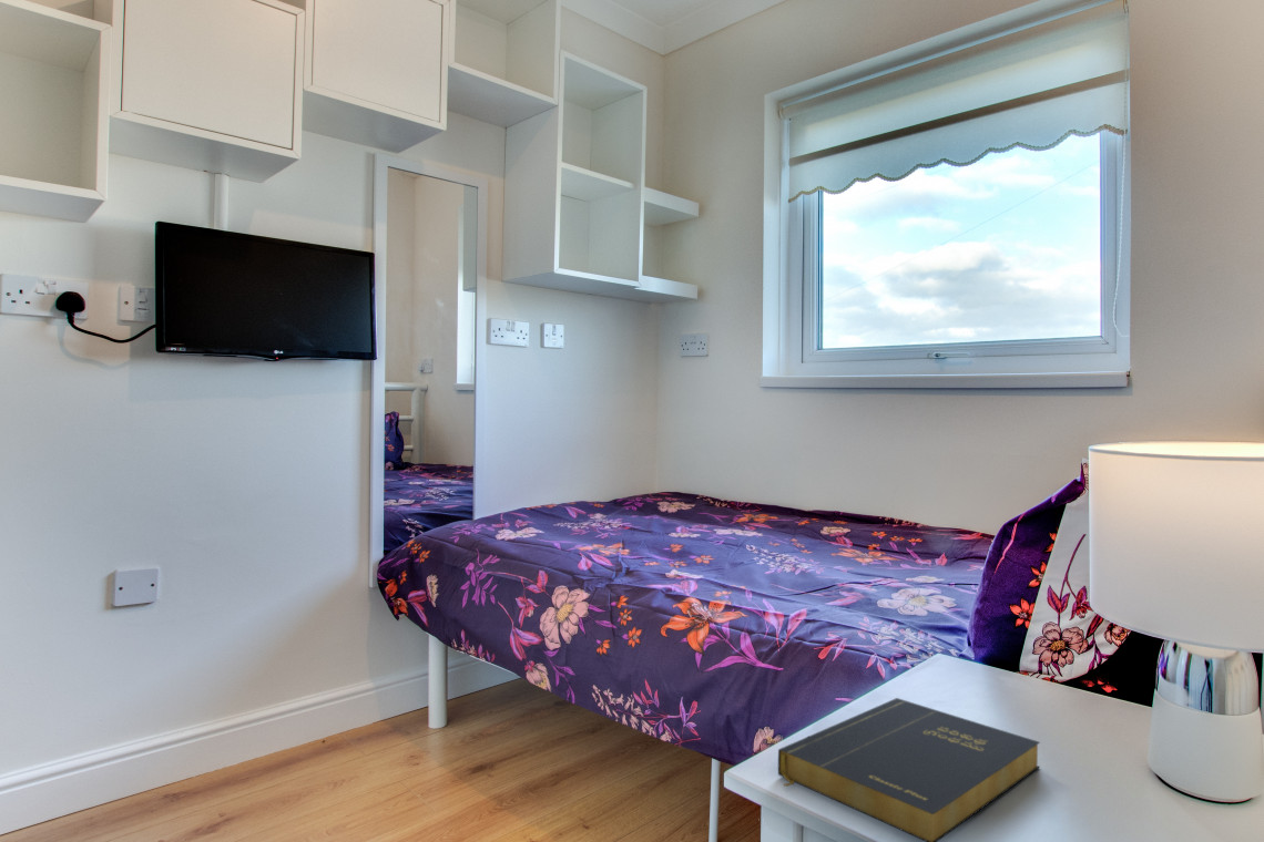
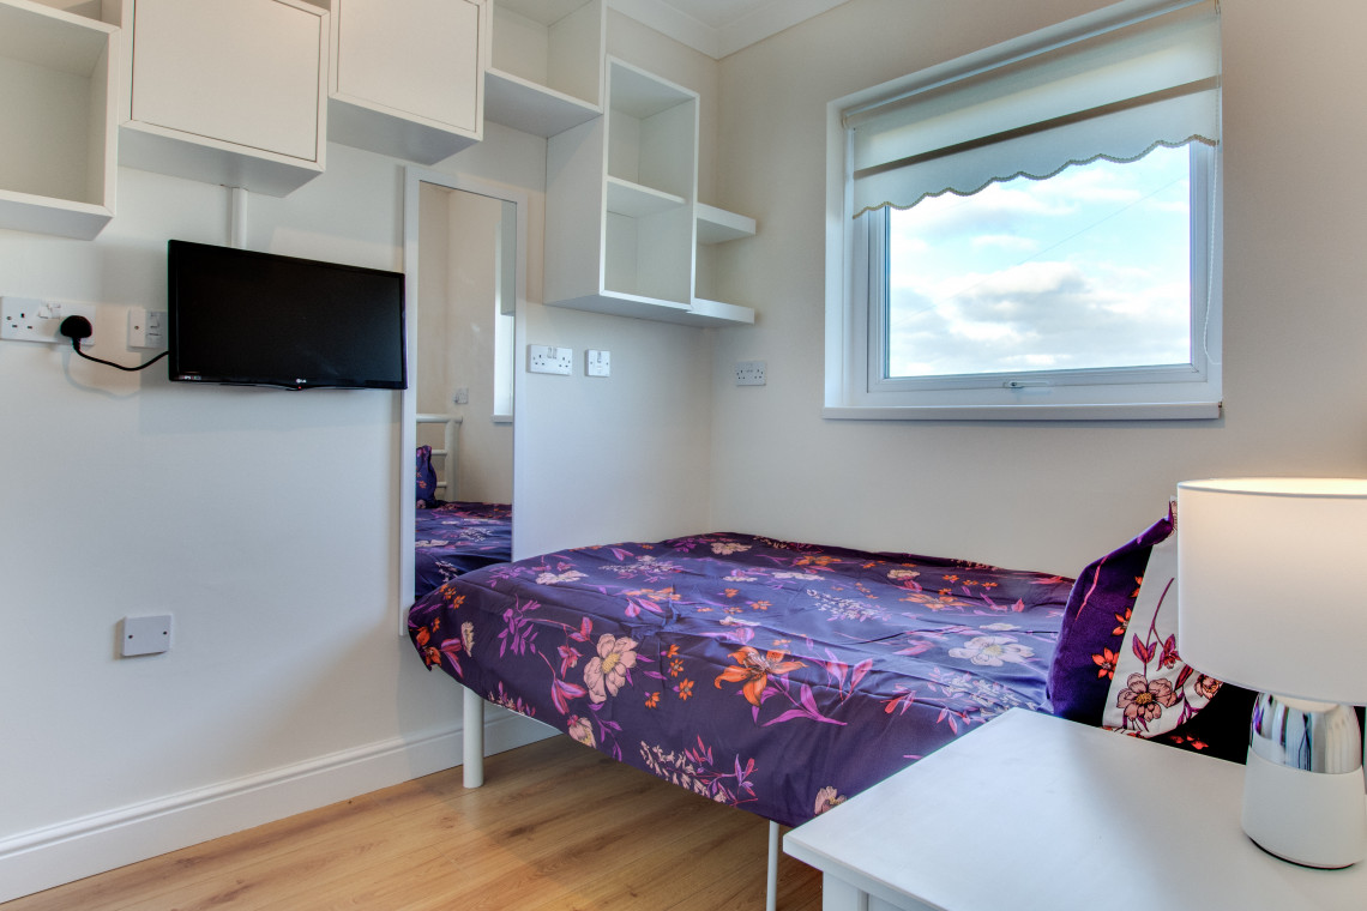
- book (907, 760)
